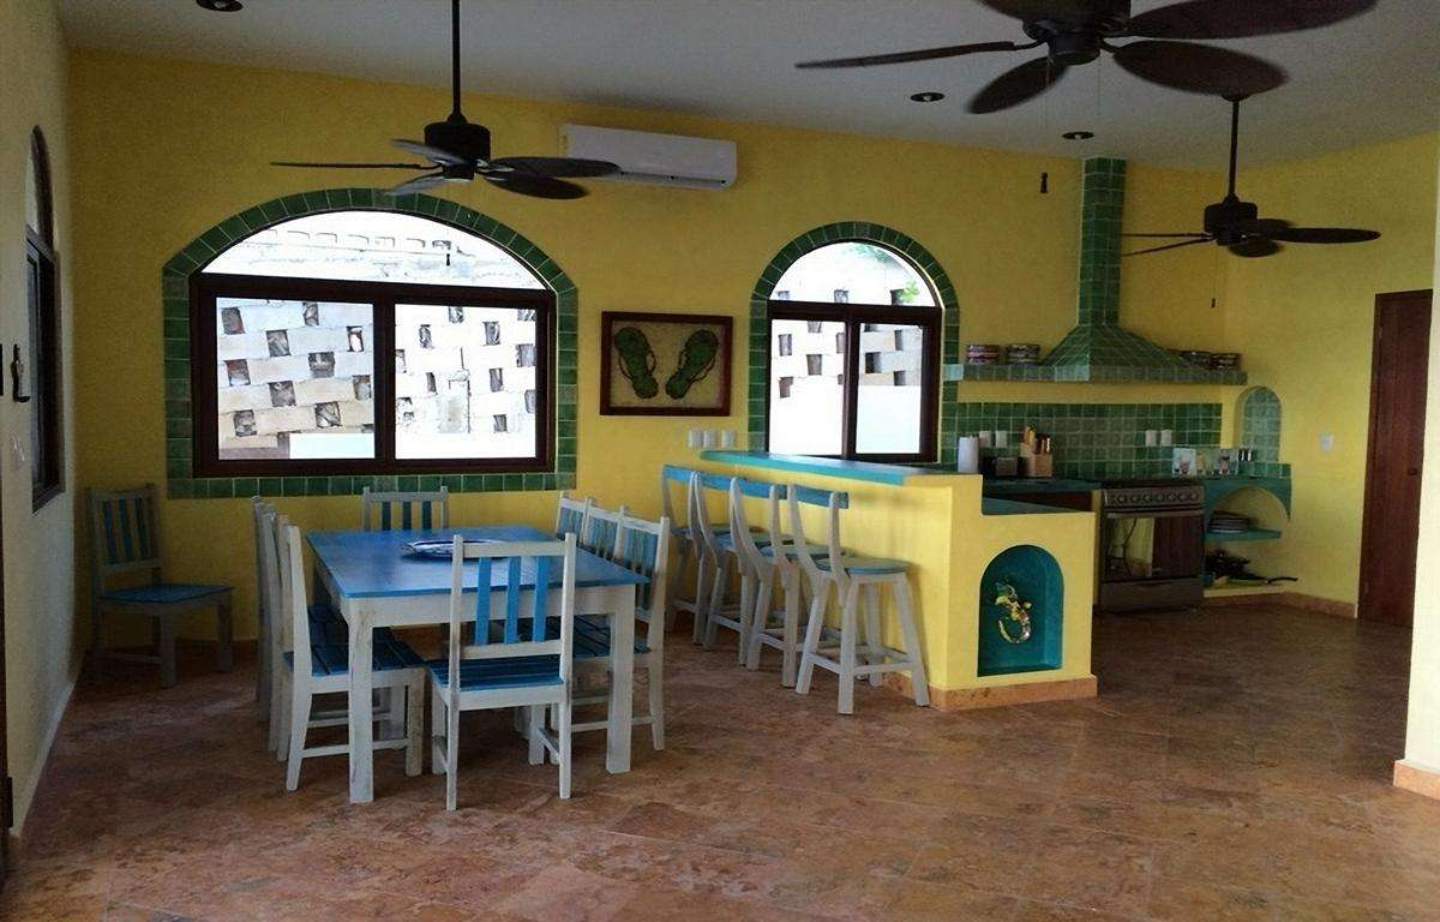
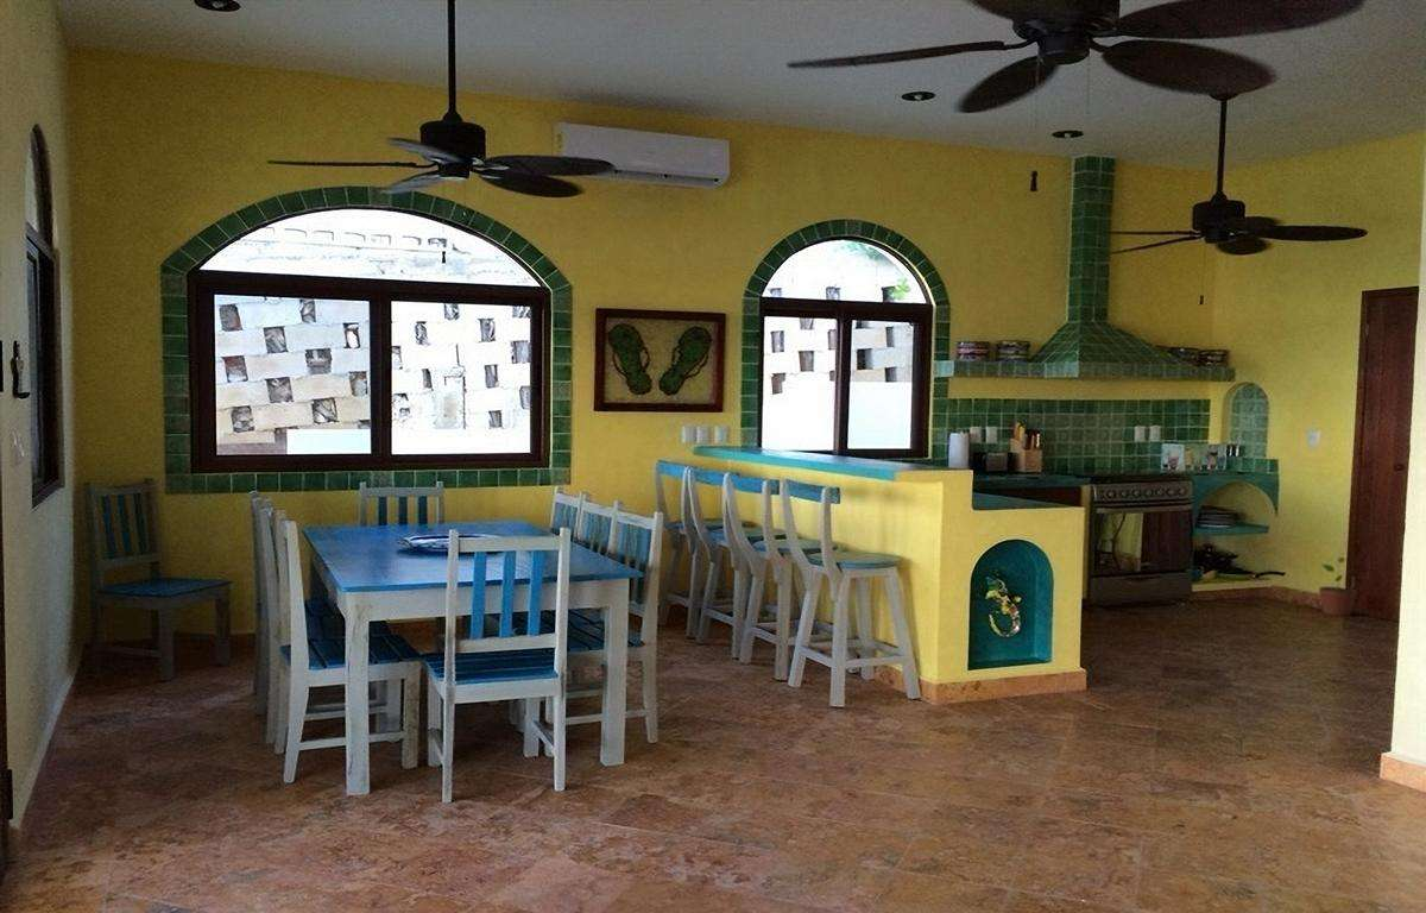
+ potted plant (1338, 587)
